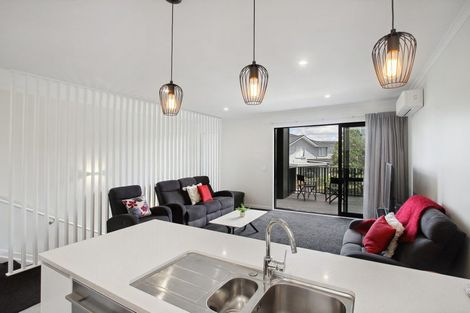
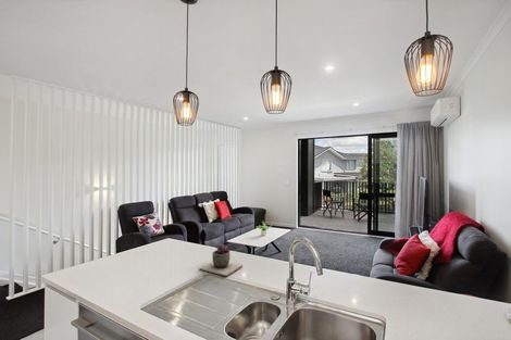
+ succulent plant (221, 256)
